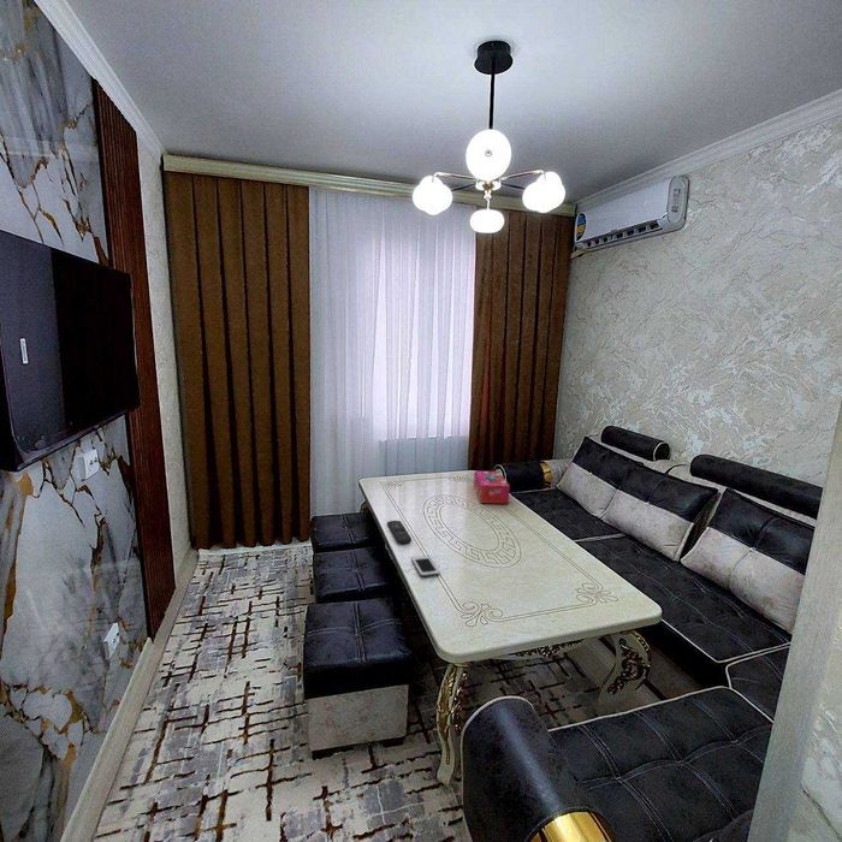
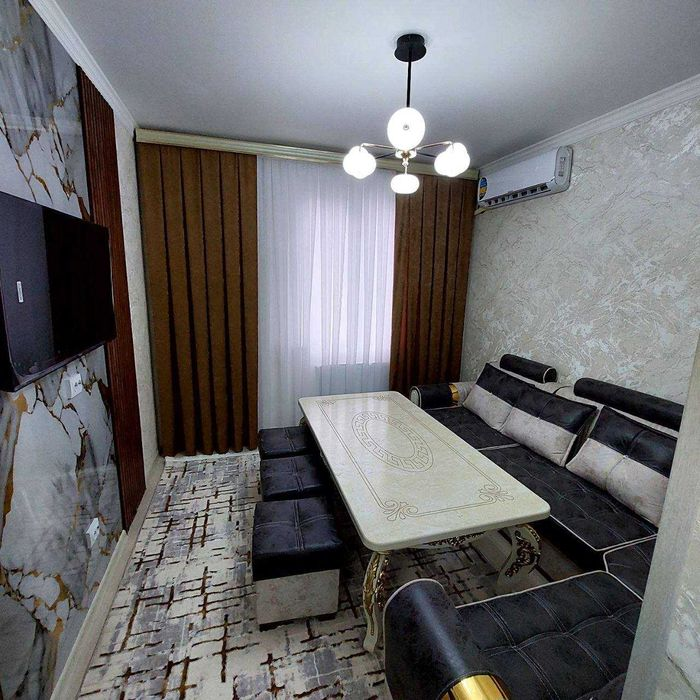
- remote control (398, 530)
- tissue box (490, 486)
- cell phone (425, 565)
